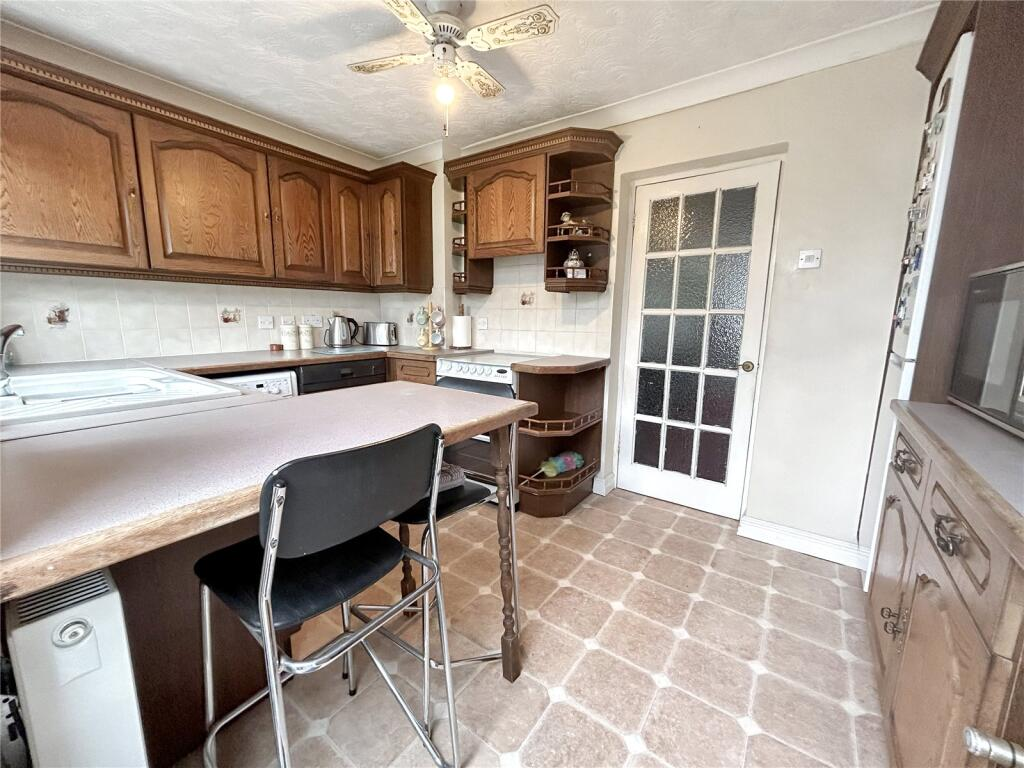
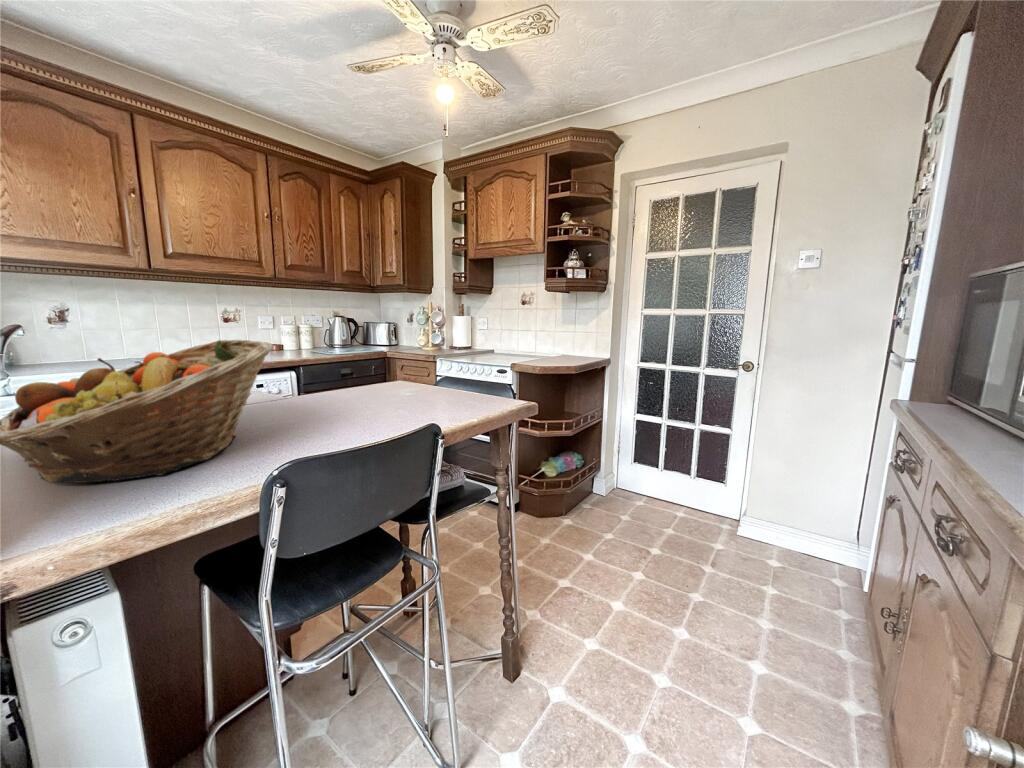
+ fruit basket (153, 397)
